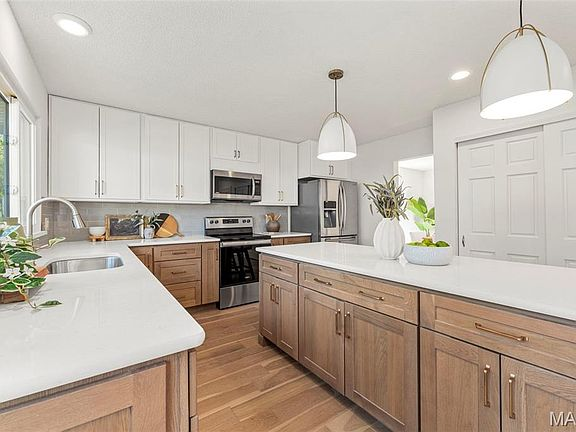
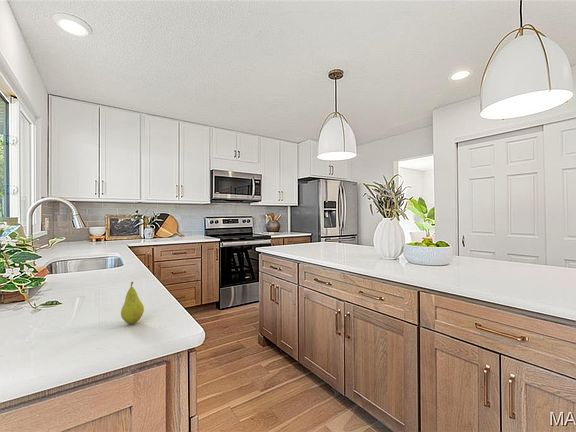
+ fruit (132, 301)
